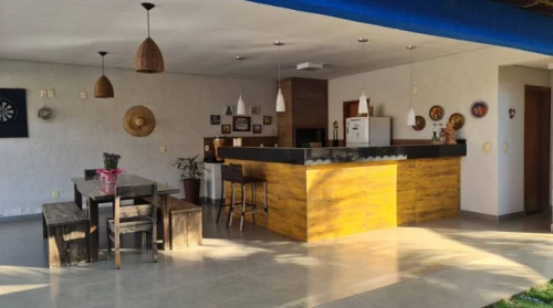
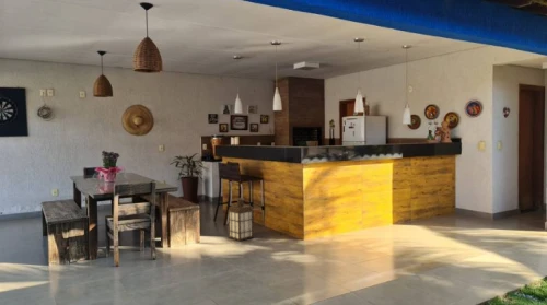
+ lantern (241, 218)
